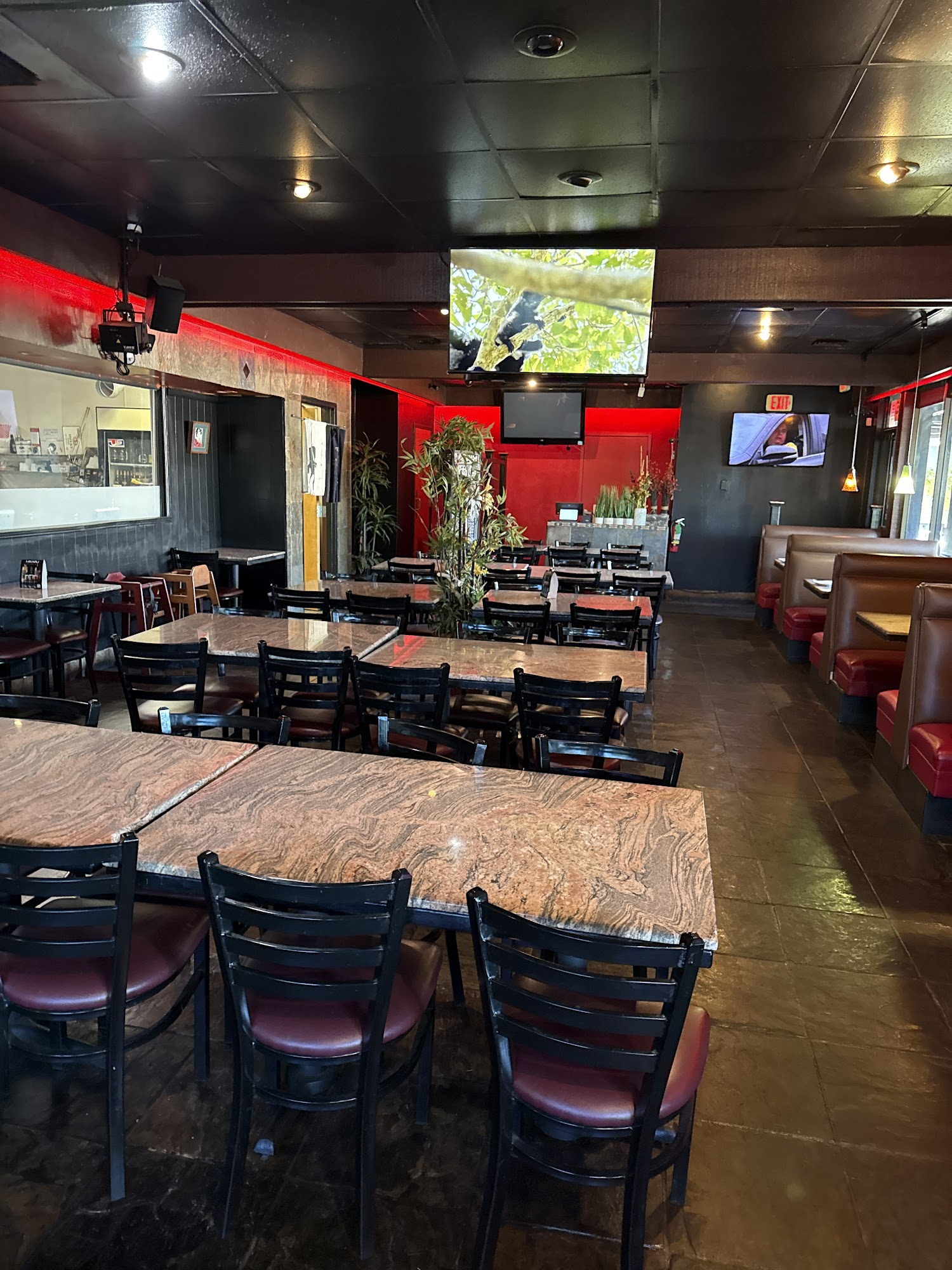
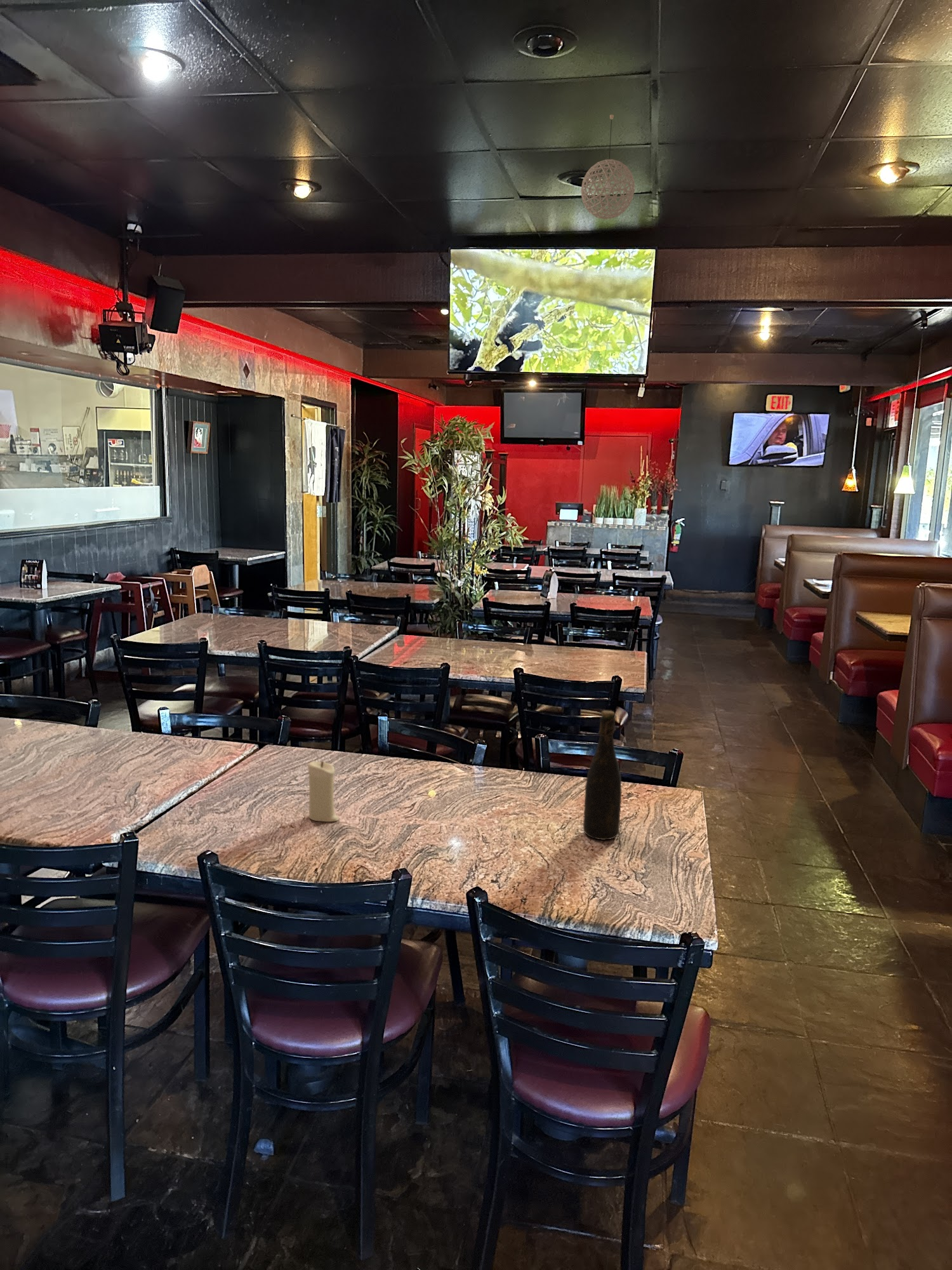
+ candle (323, 789)
+ bottle (604, 773)
+ pendant light (609, 167)
